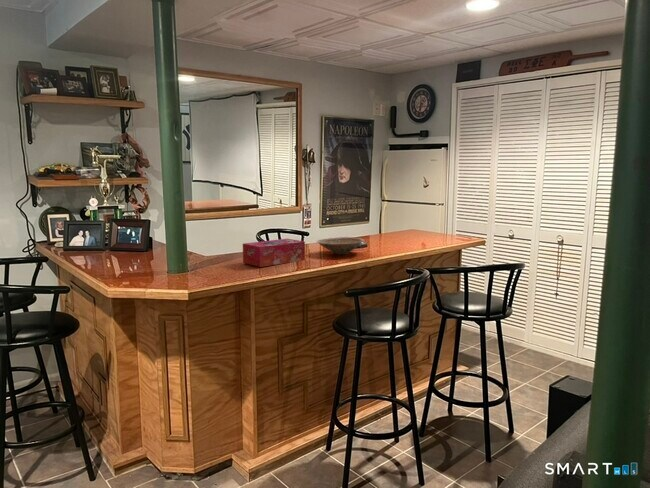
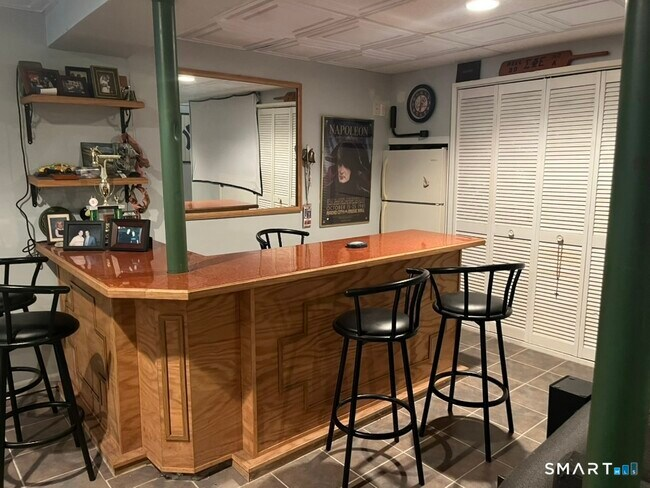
- bowl (340, 246)
- tissue box (274, 251)
